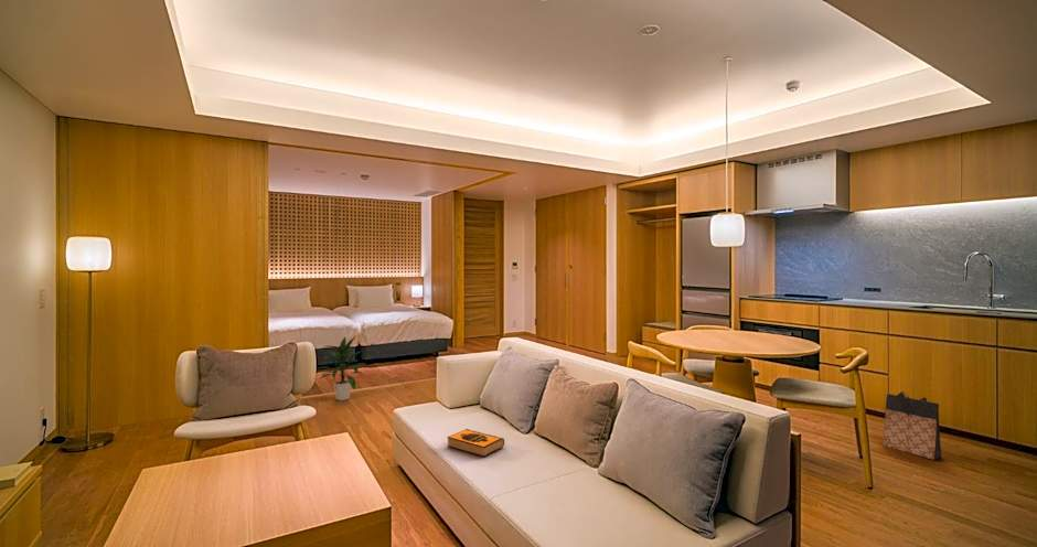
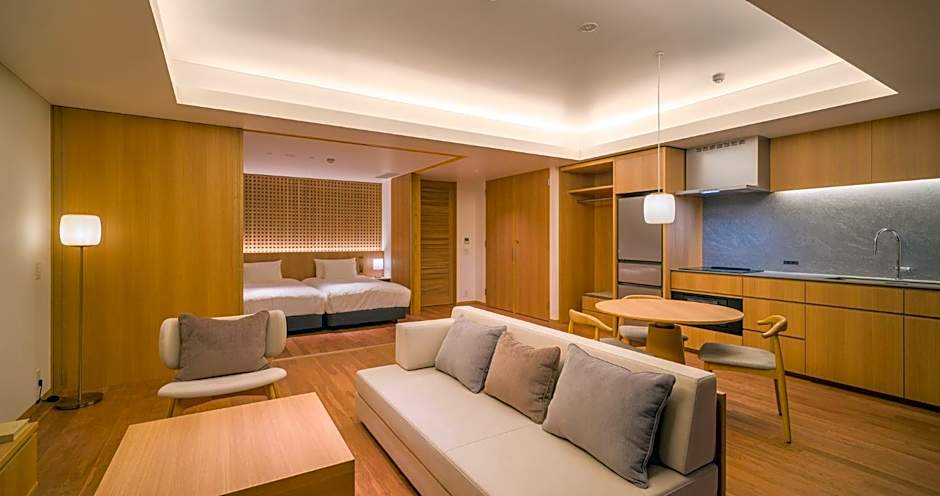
- hardback book (475, 441)
- indoor plant (342, 367)
- bag (911, 422)
